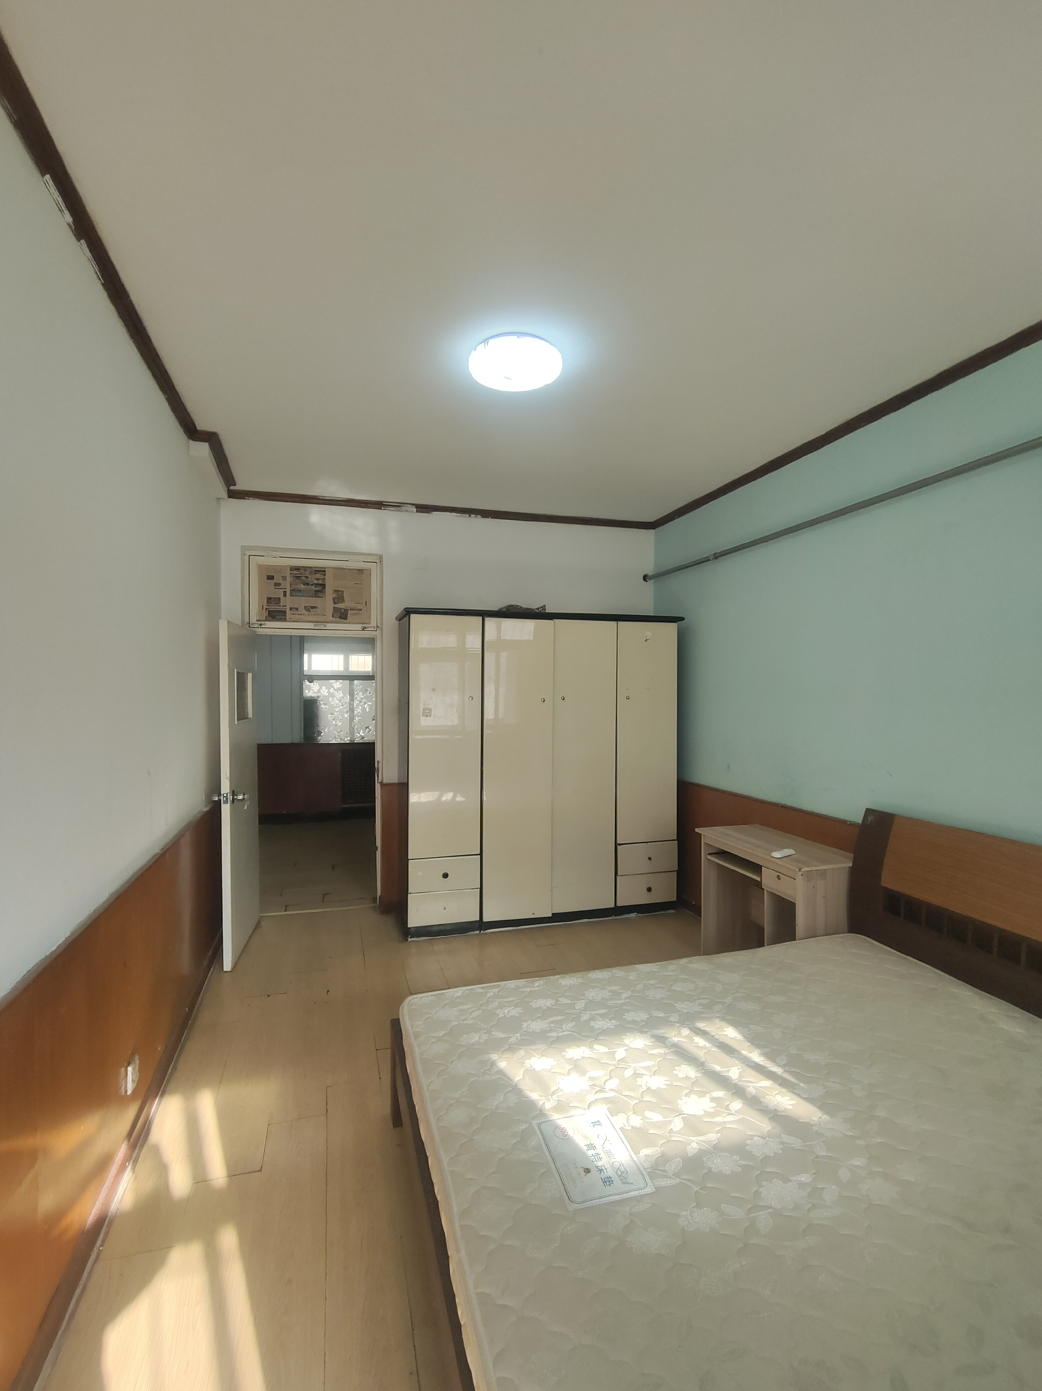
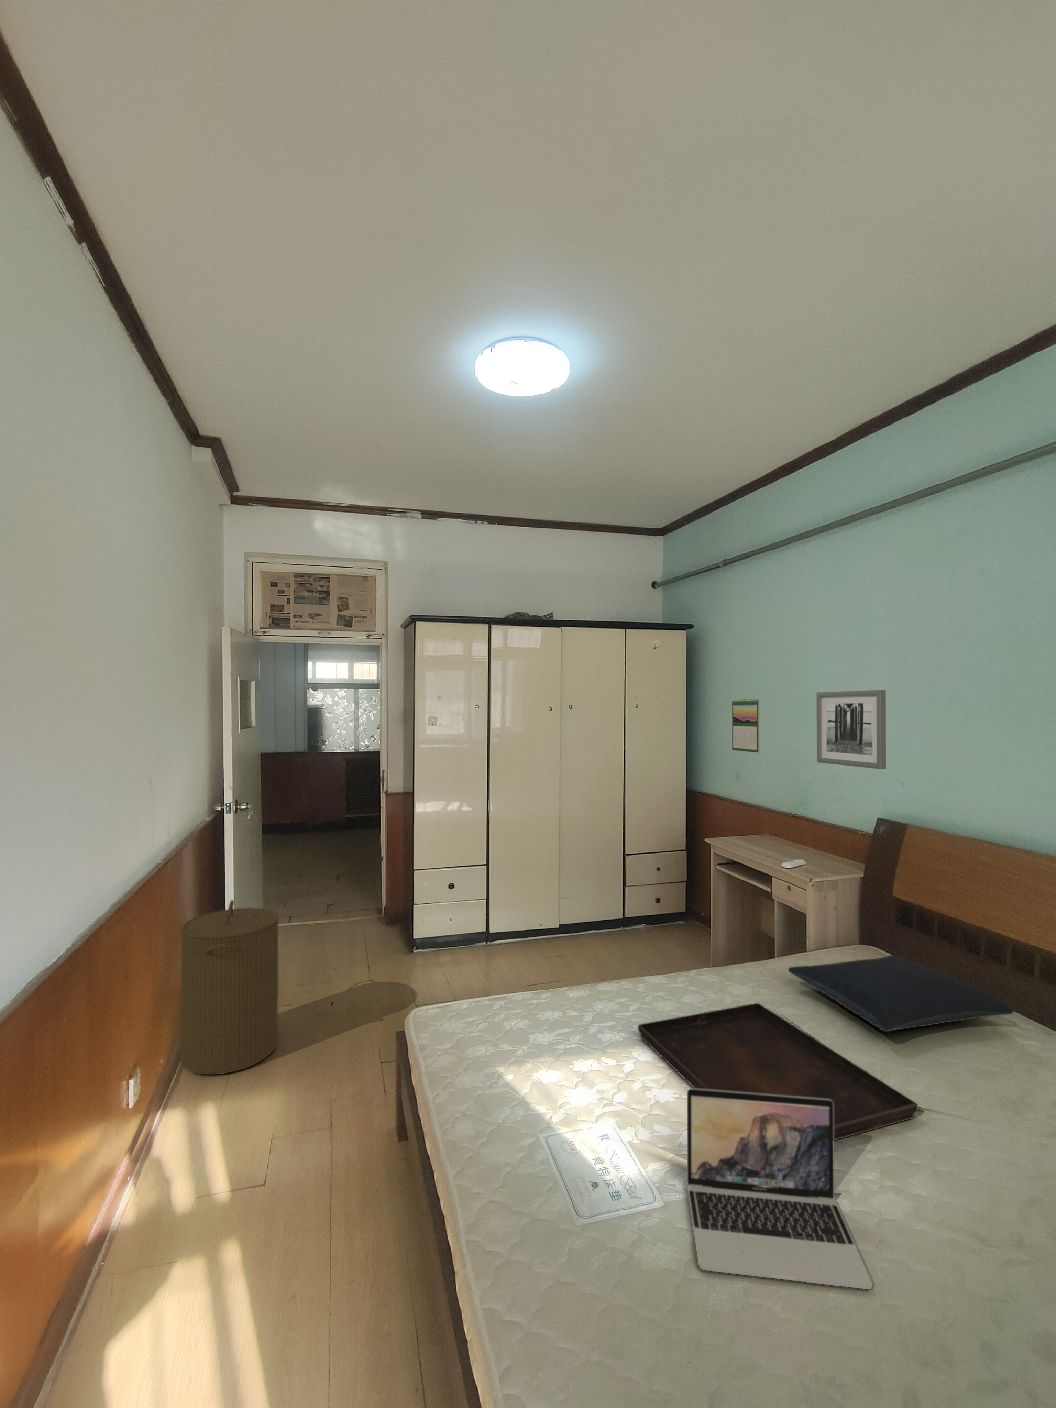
+ pillow (891, 988)
+ calendar (745, 725)
+ laptop (771, 1180)
+ wall art (849, 728)
+ serving tray (762, 1067)
+ laundry hamper (231, 976)
